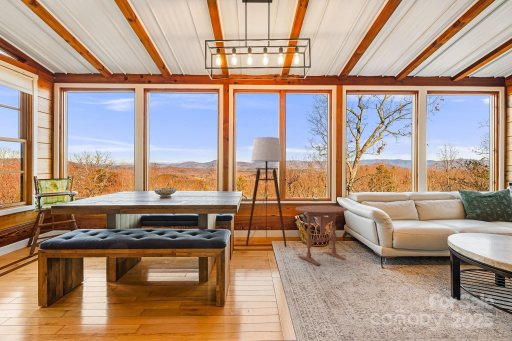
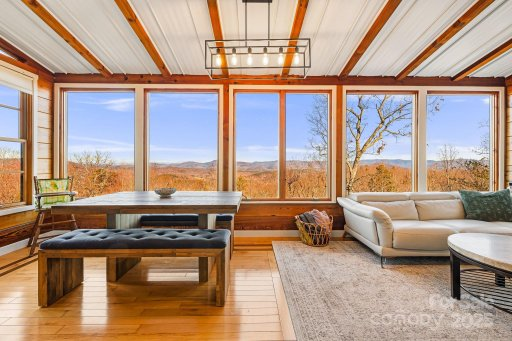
- floor lamp (257, 188)
- table (321, 233)
